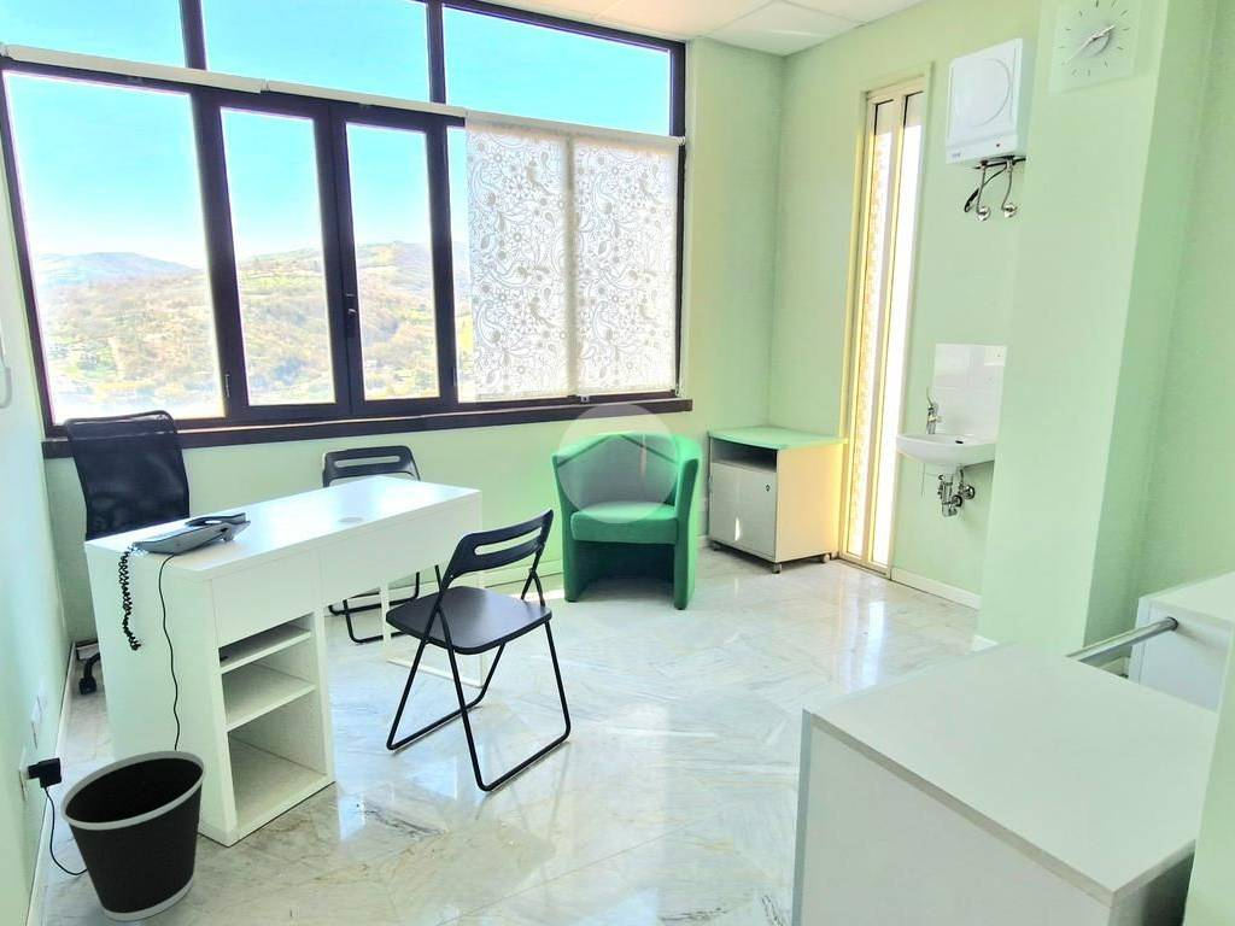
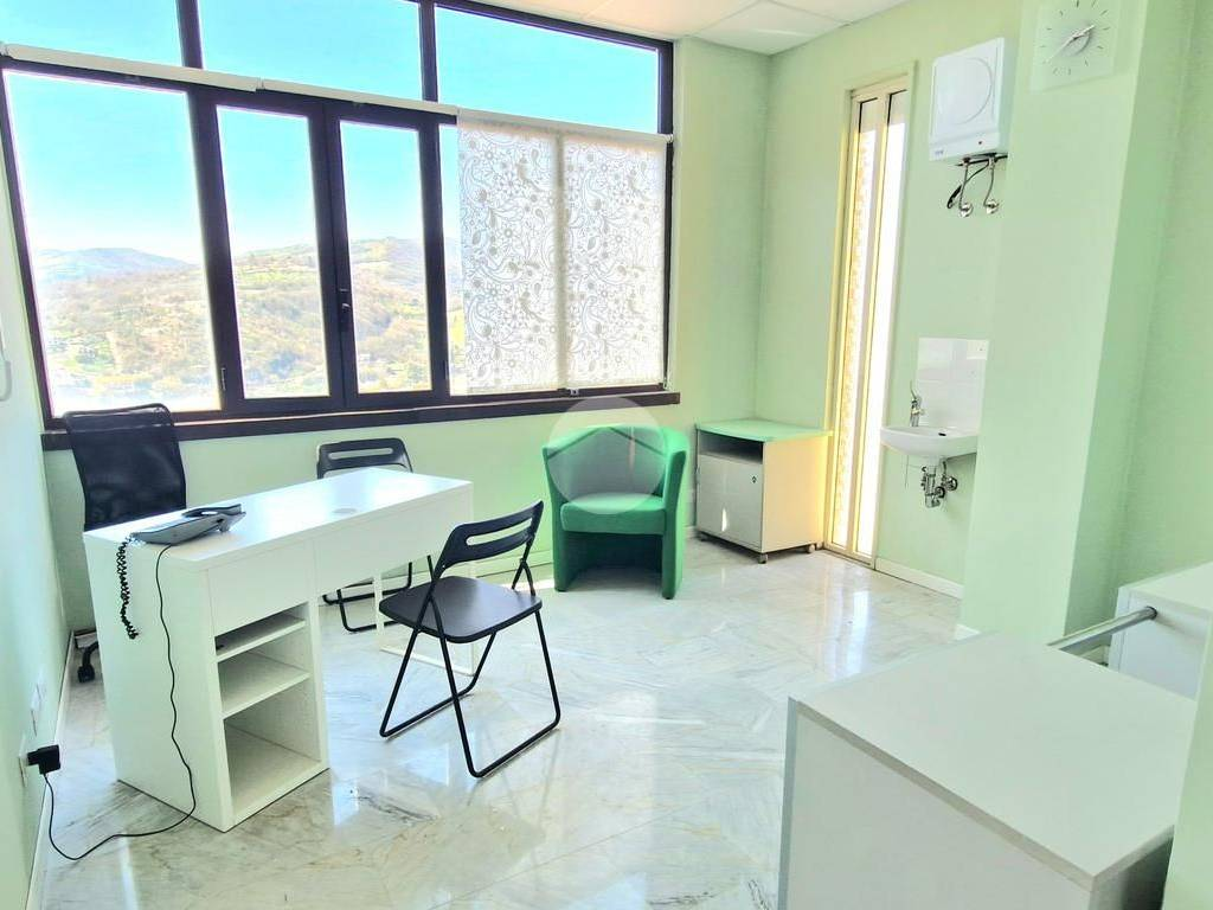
- wastebasket (142, 838)
